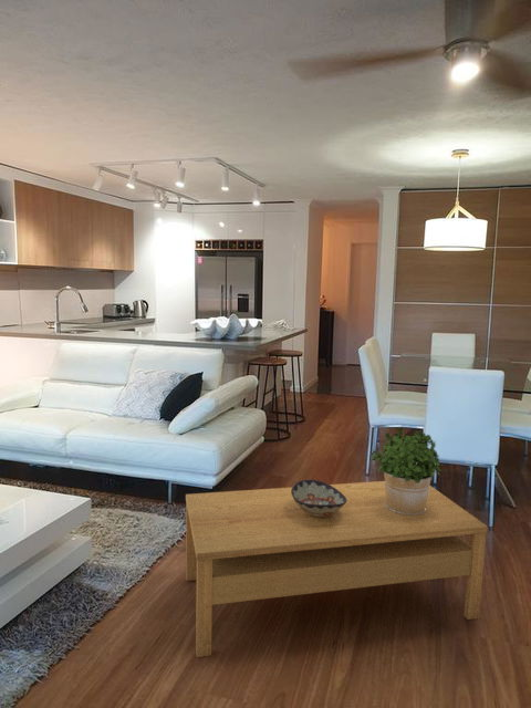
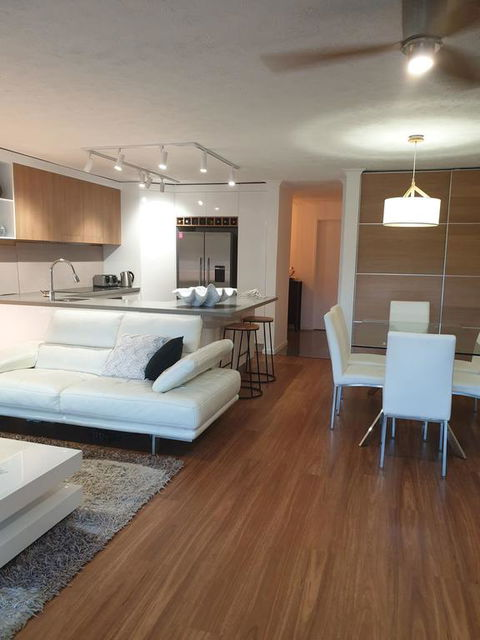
- potted plant (405, 467)
- coffee table (326, 553)
- decorative bowl (317, 501)
